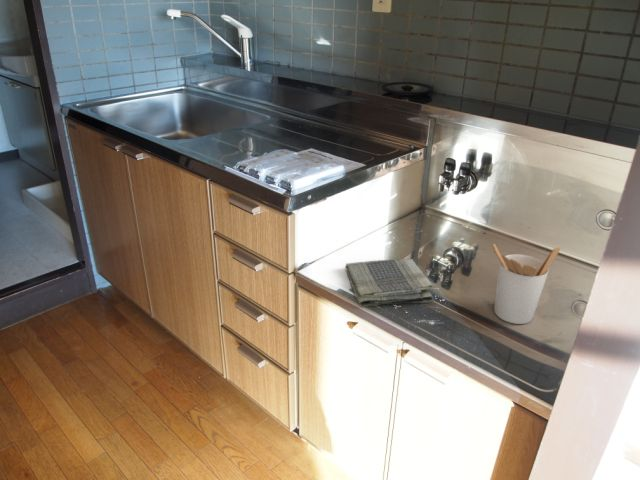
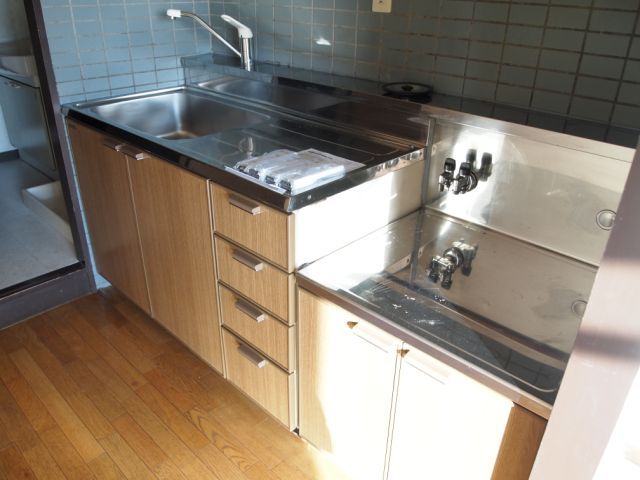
- dish towel (388, 279)
- utensil holder (518, 283)
